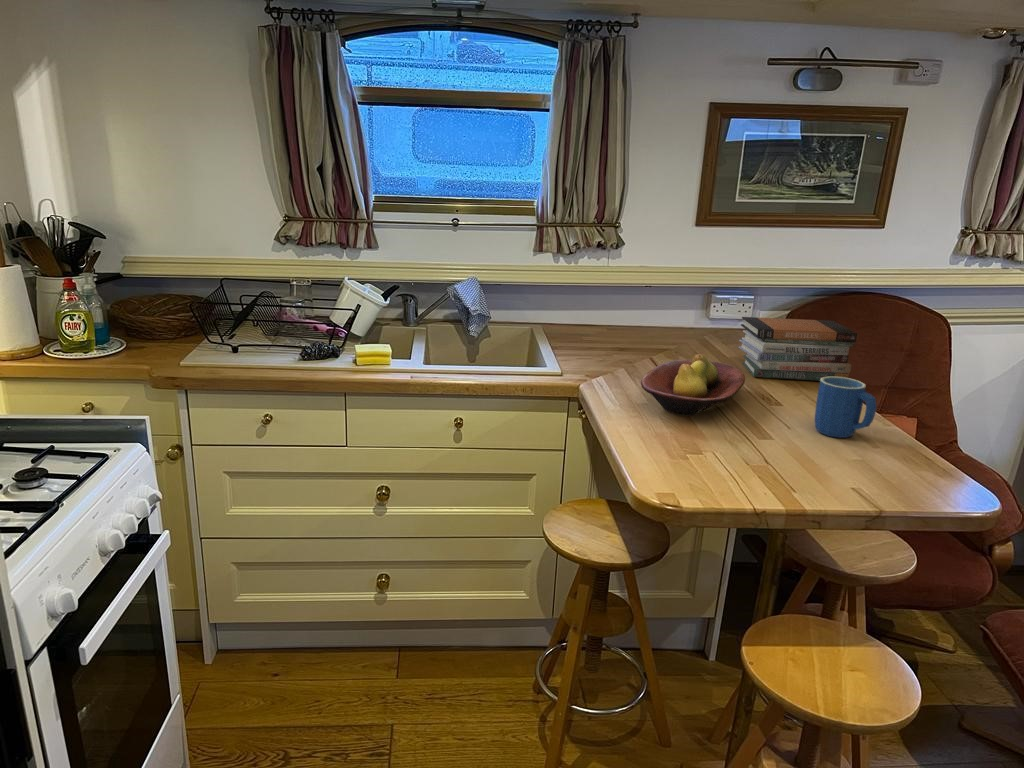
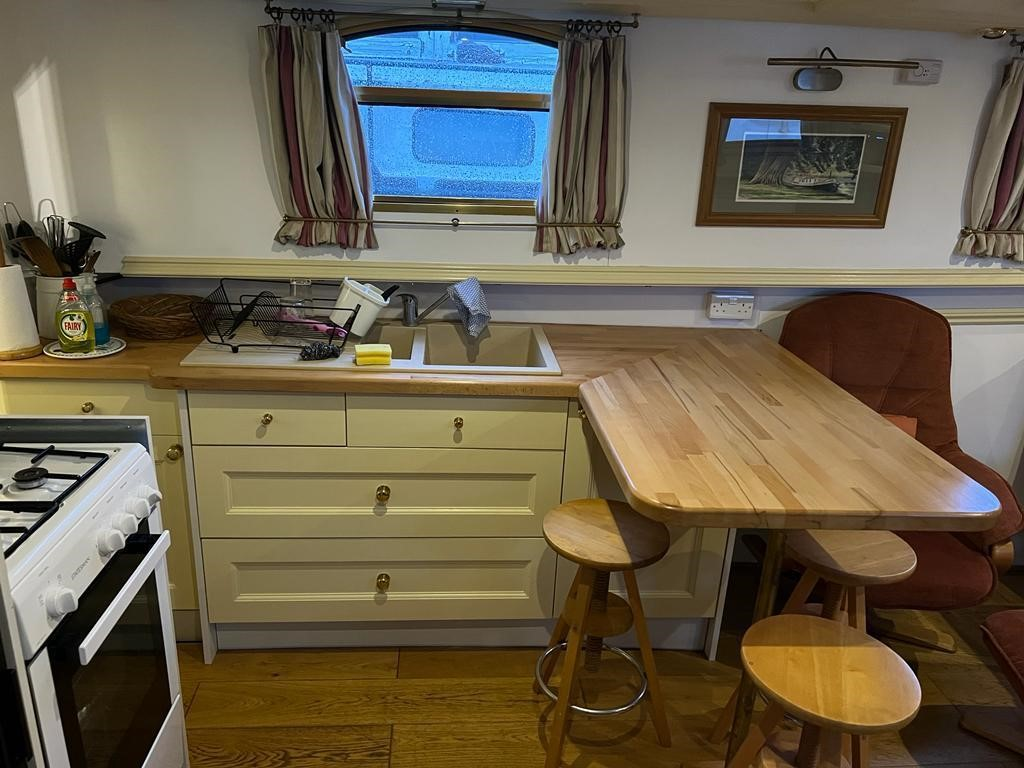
- mug (843, 408)
- fruit bowl (693, 380)
- book stack (794, 348)
